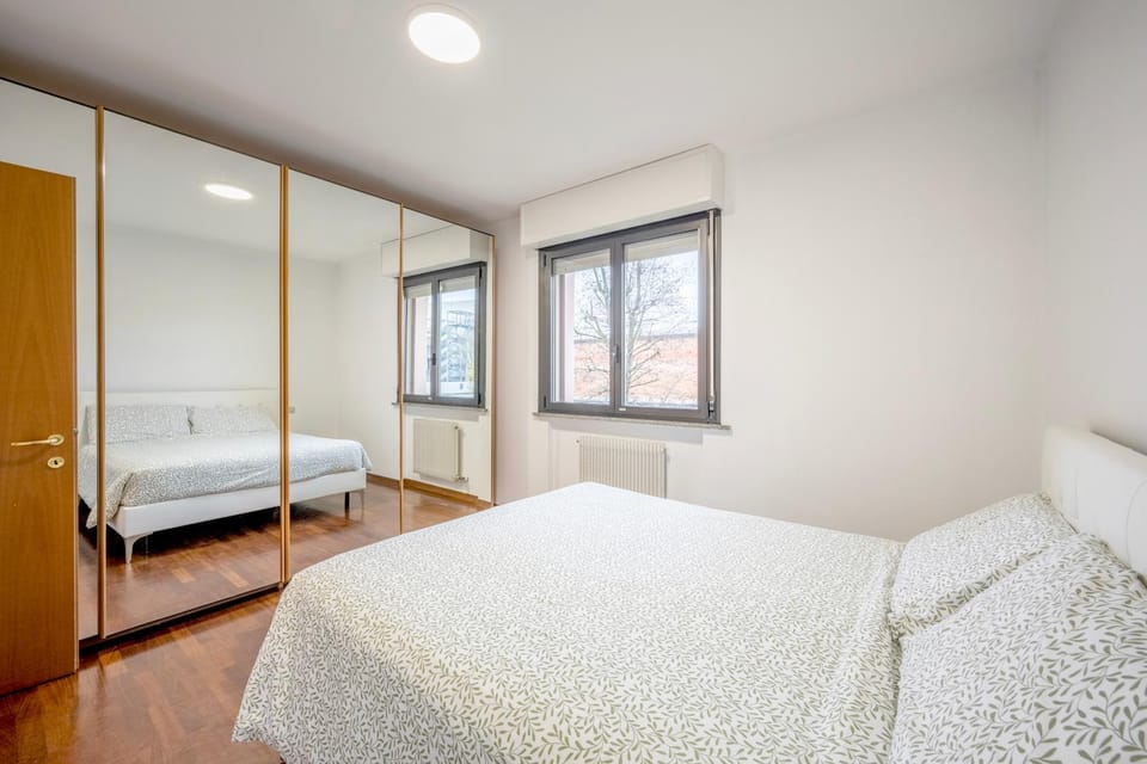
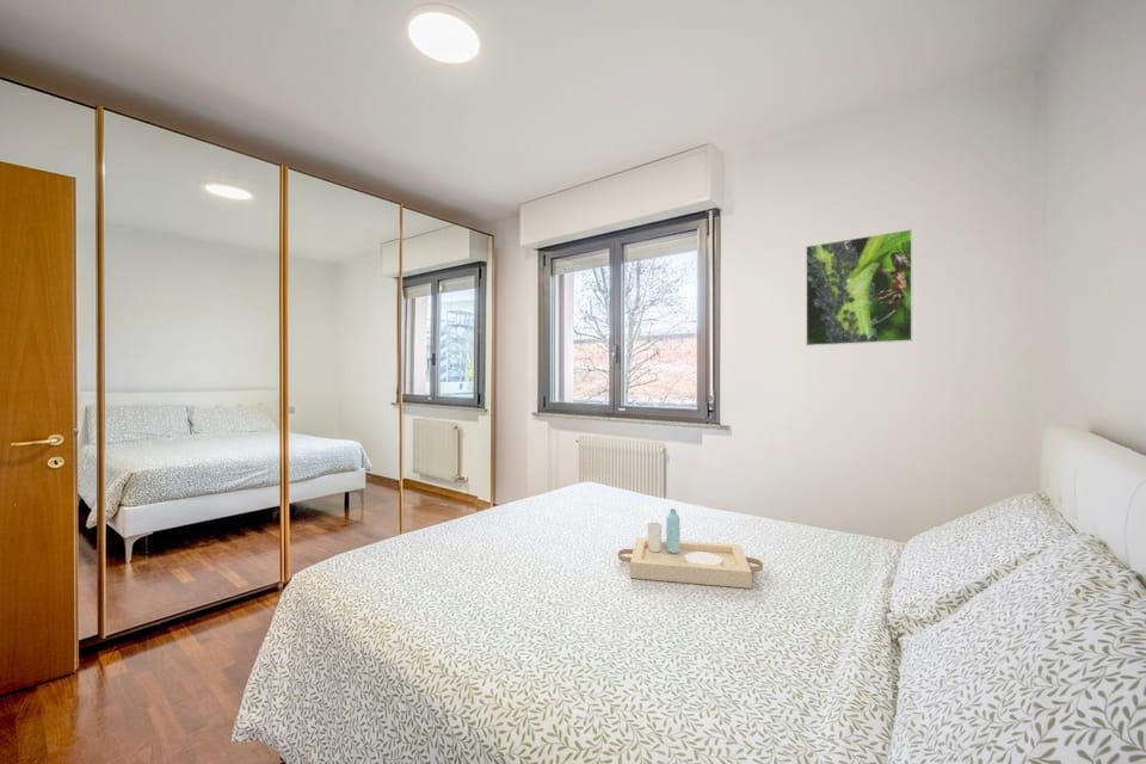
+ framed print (856, 290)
+ serving tray (688, 541)
